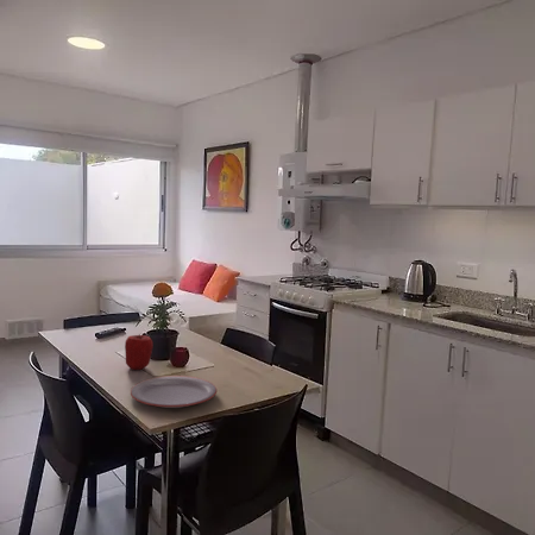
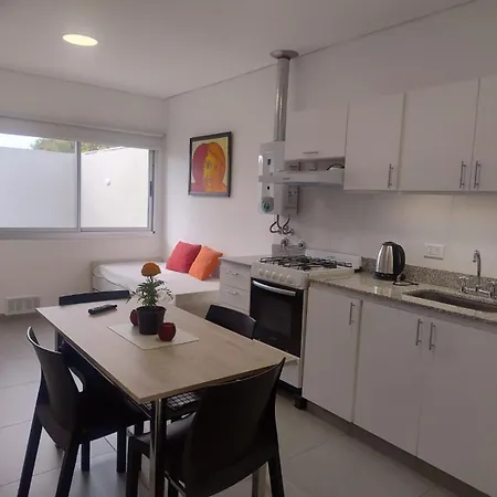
- plate (174, 392)
- apple (138, 351)
